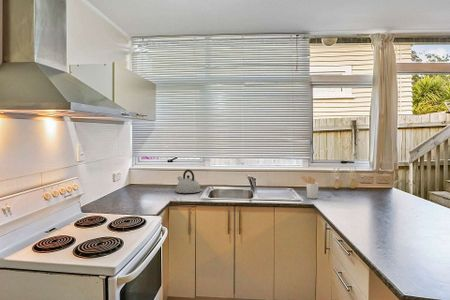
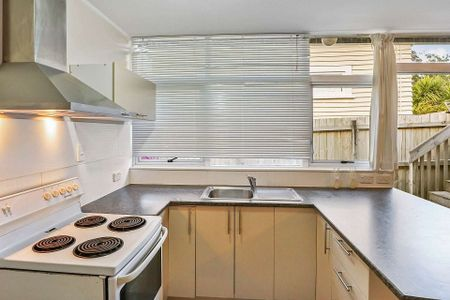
- kettle (187, 180)
- utensil holder (309, 186)
